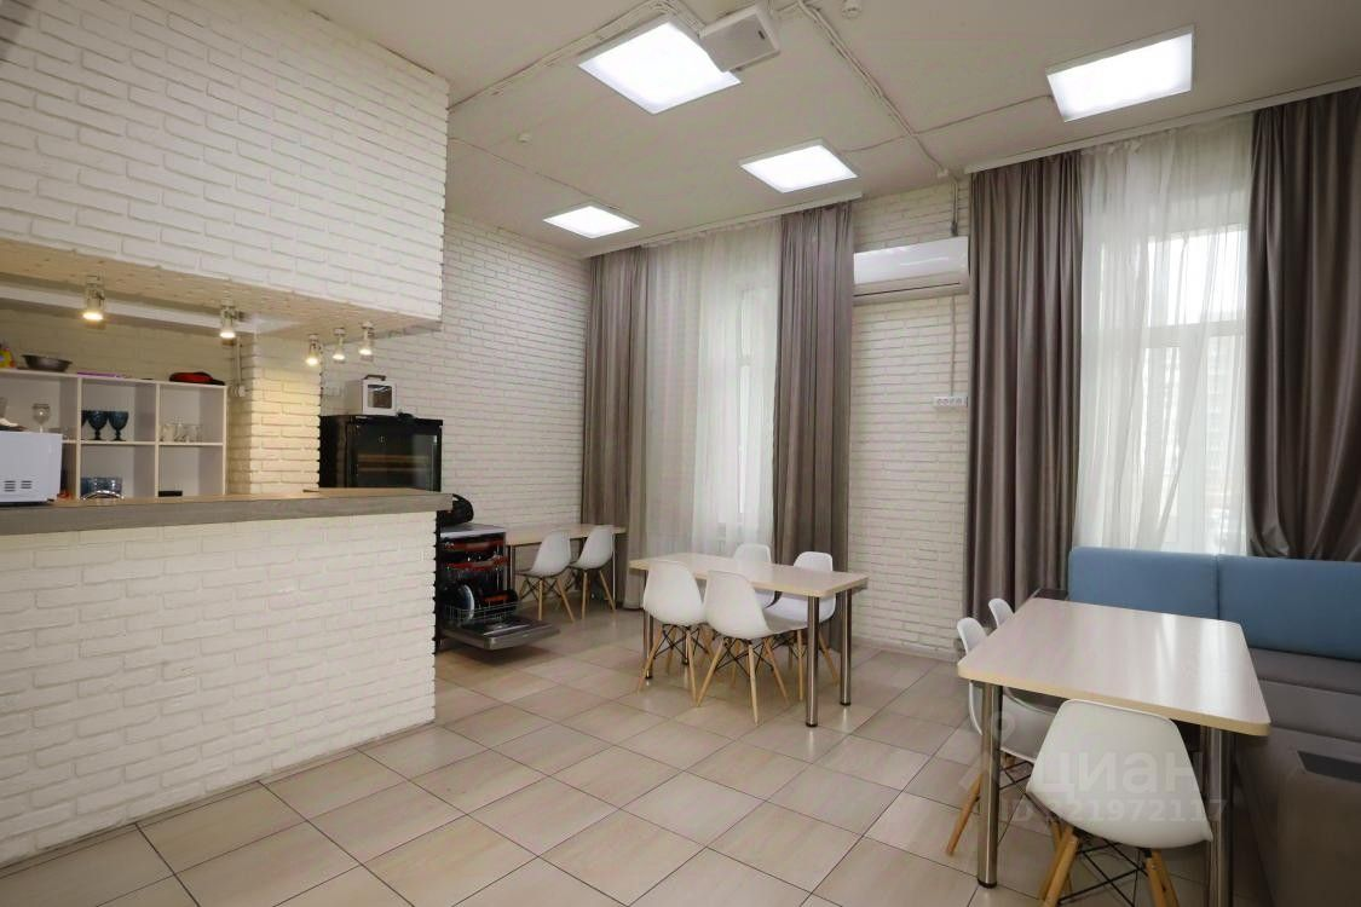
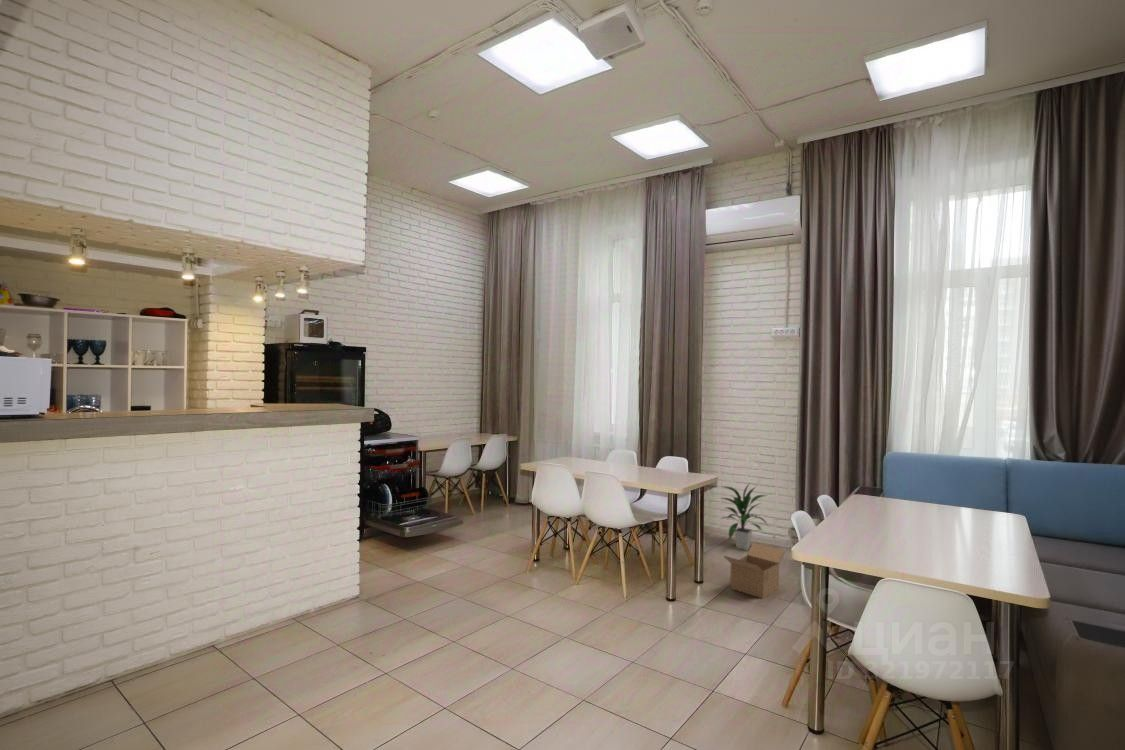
+ box (754, 571)
+ indoor plant (741, 514)
